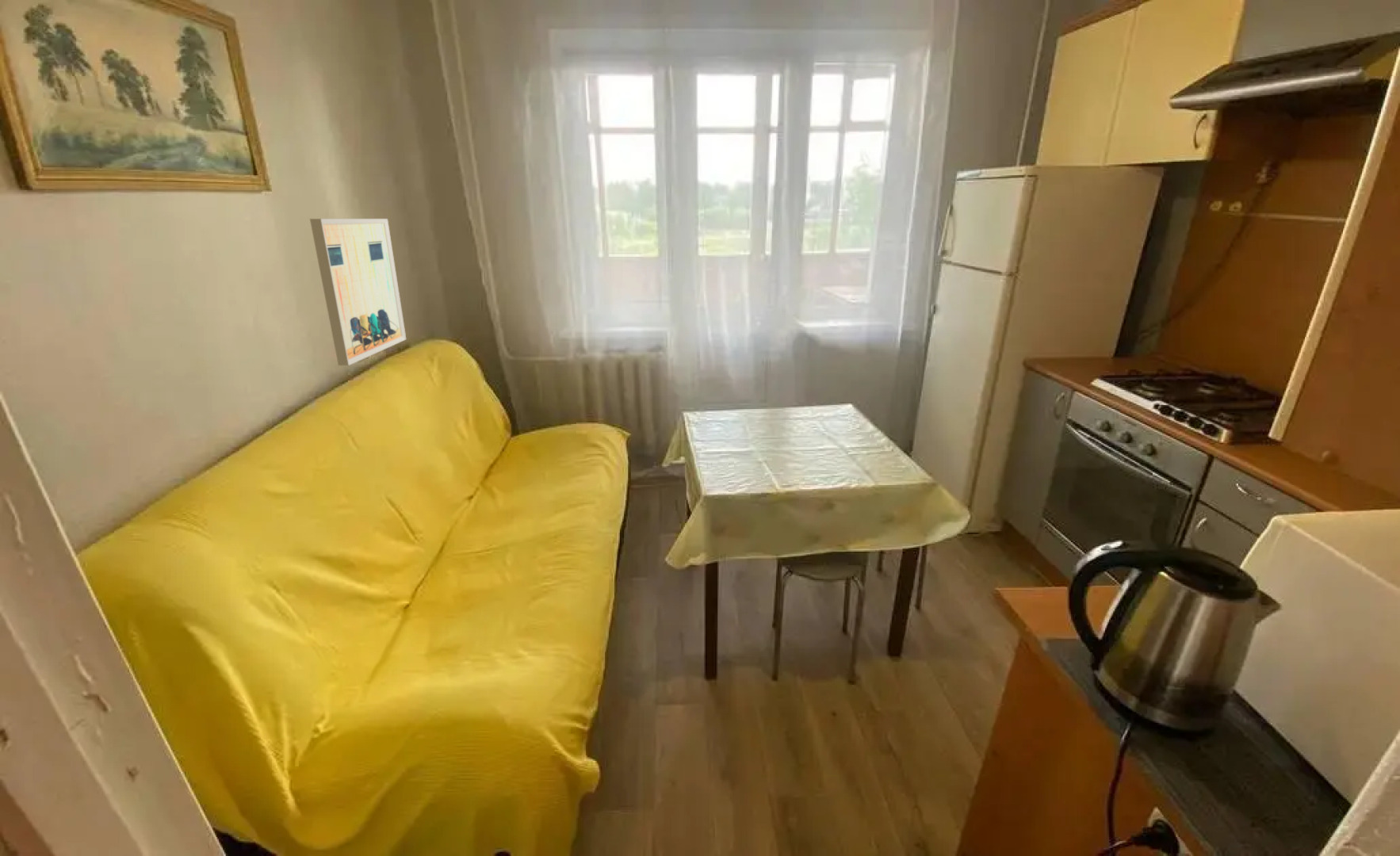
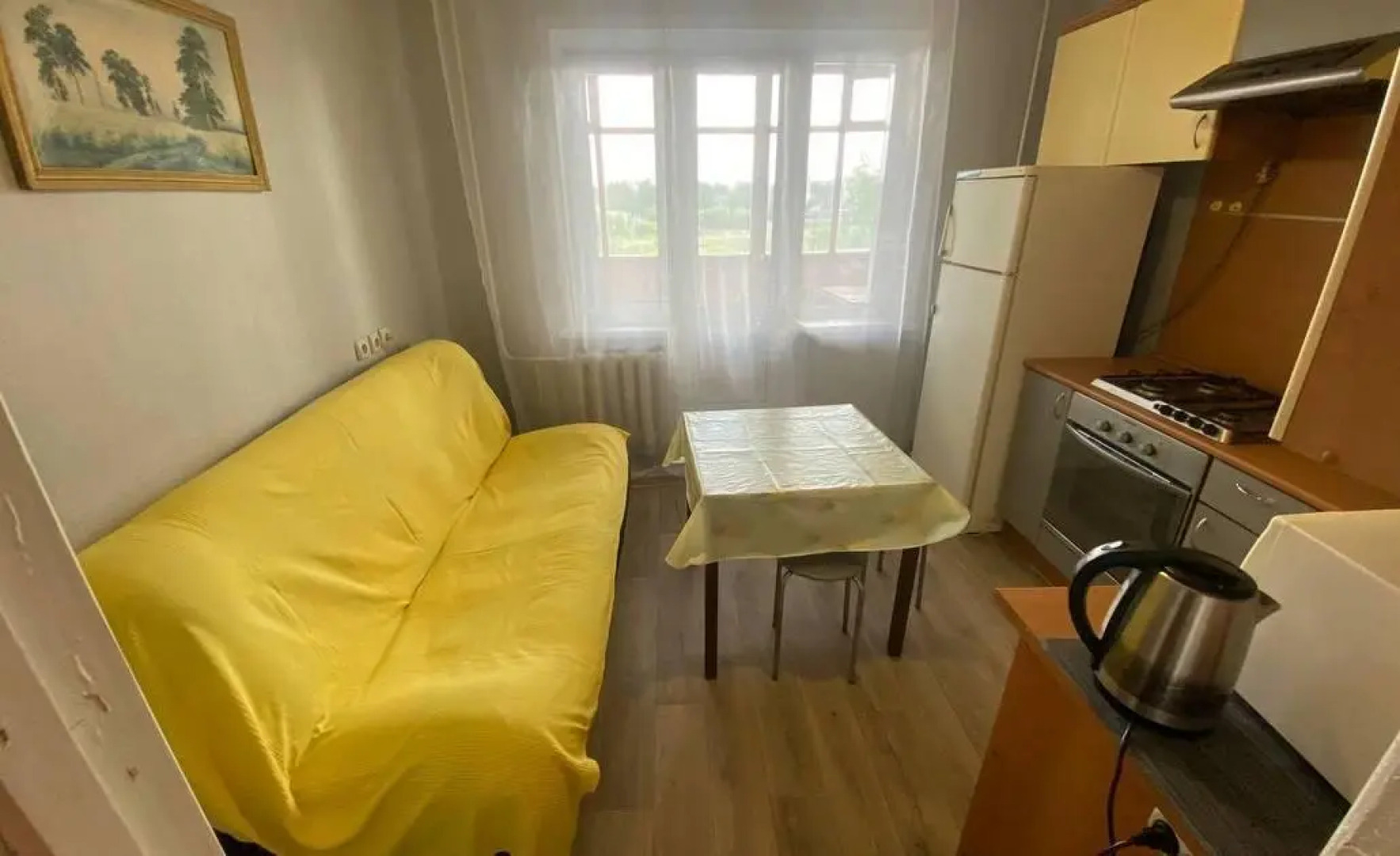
- wall art (364, 287)
